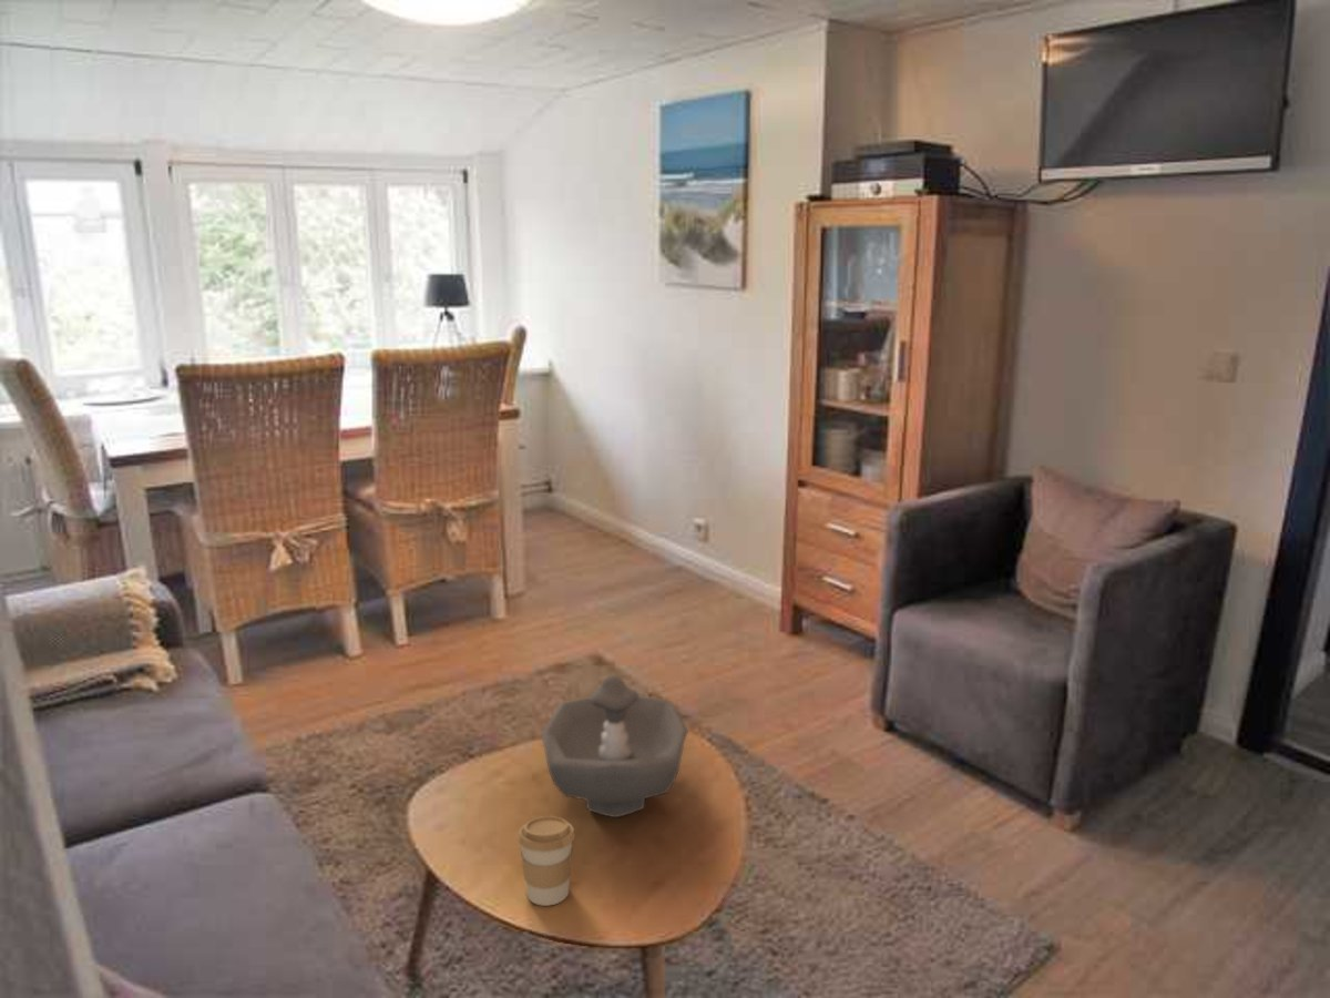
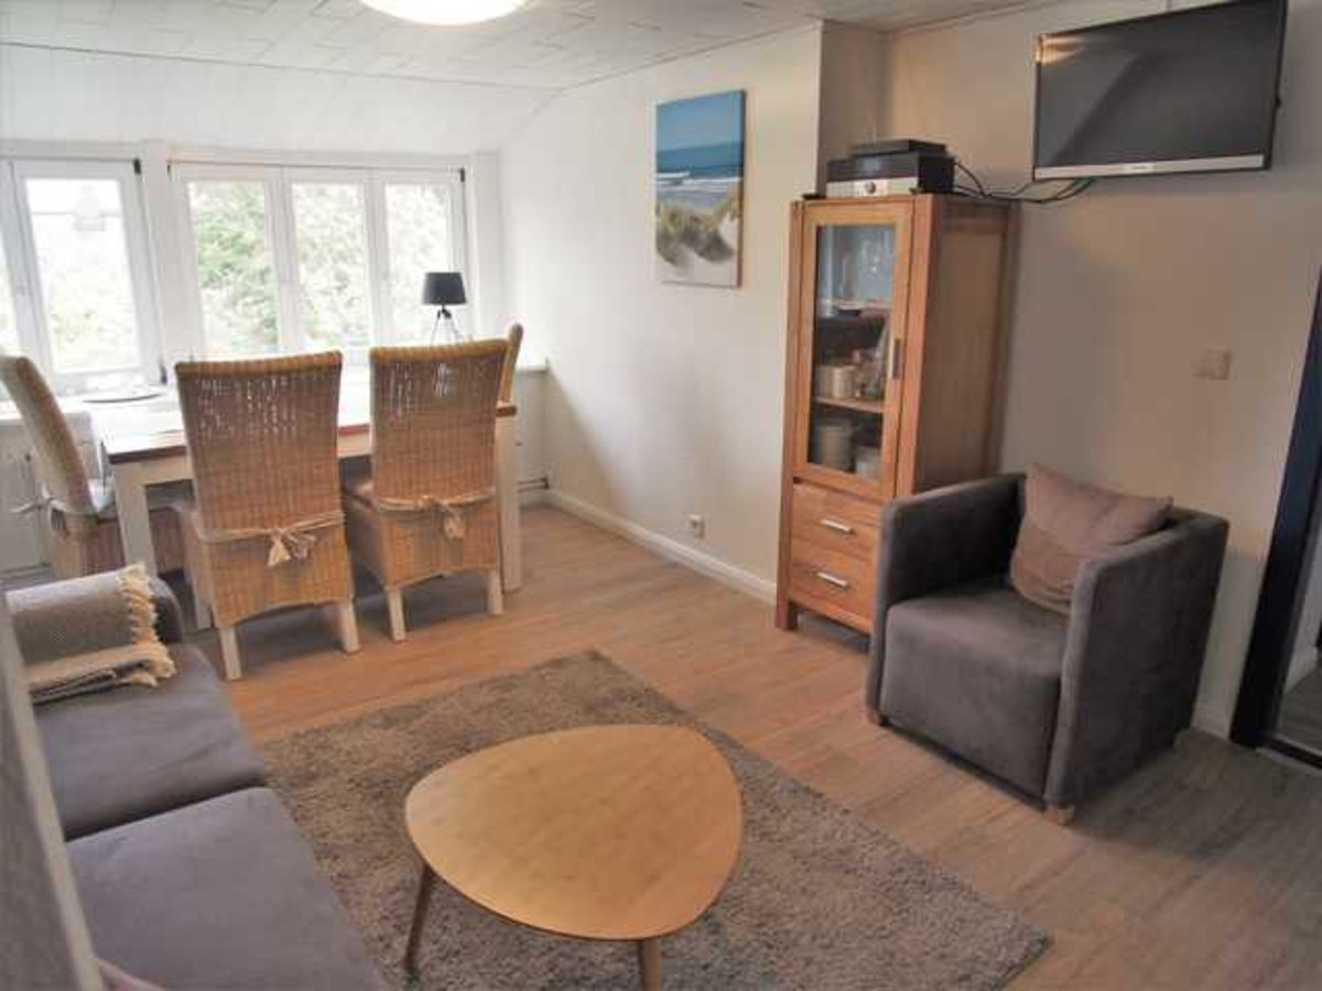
- coffee cup (546, 857)
- decorative bowl (614, 737)
